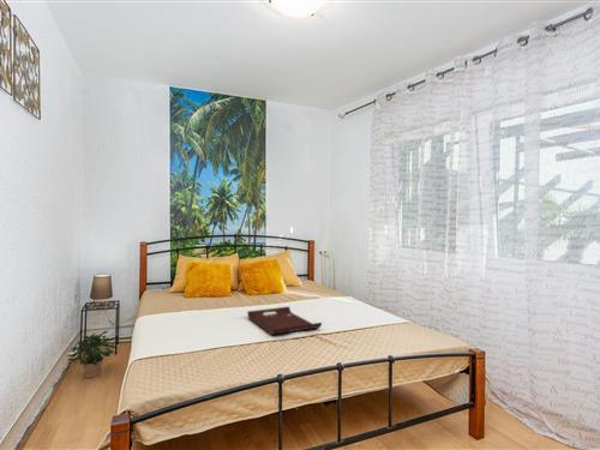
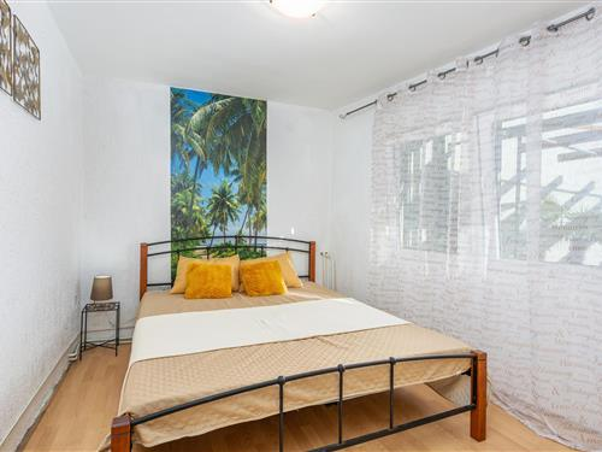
- potted plant (92, 350)
- serving tray (282, 319)
